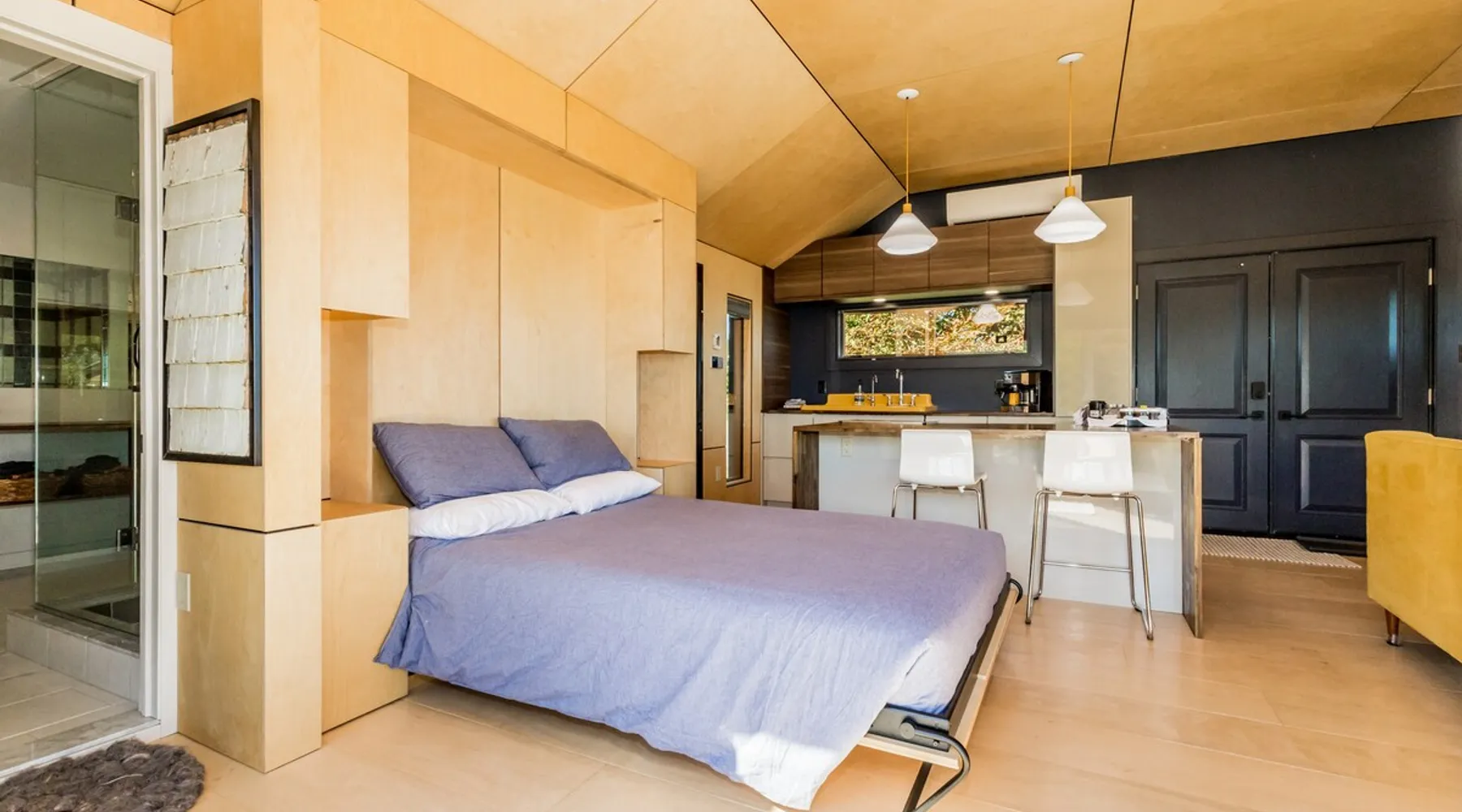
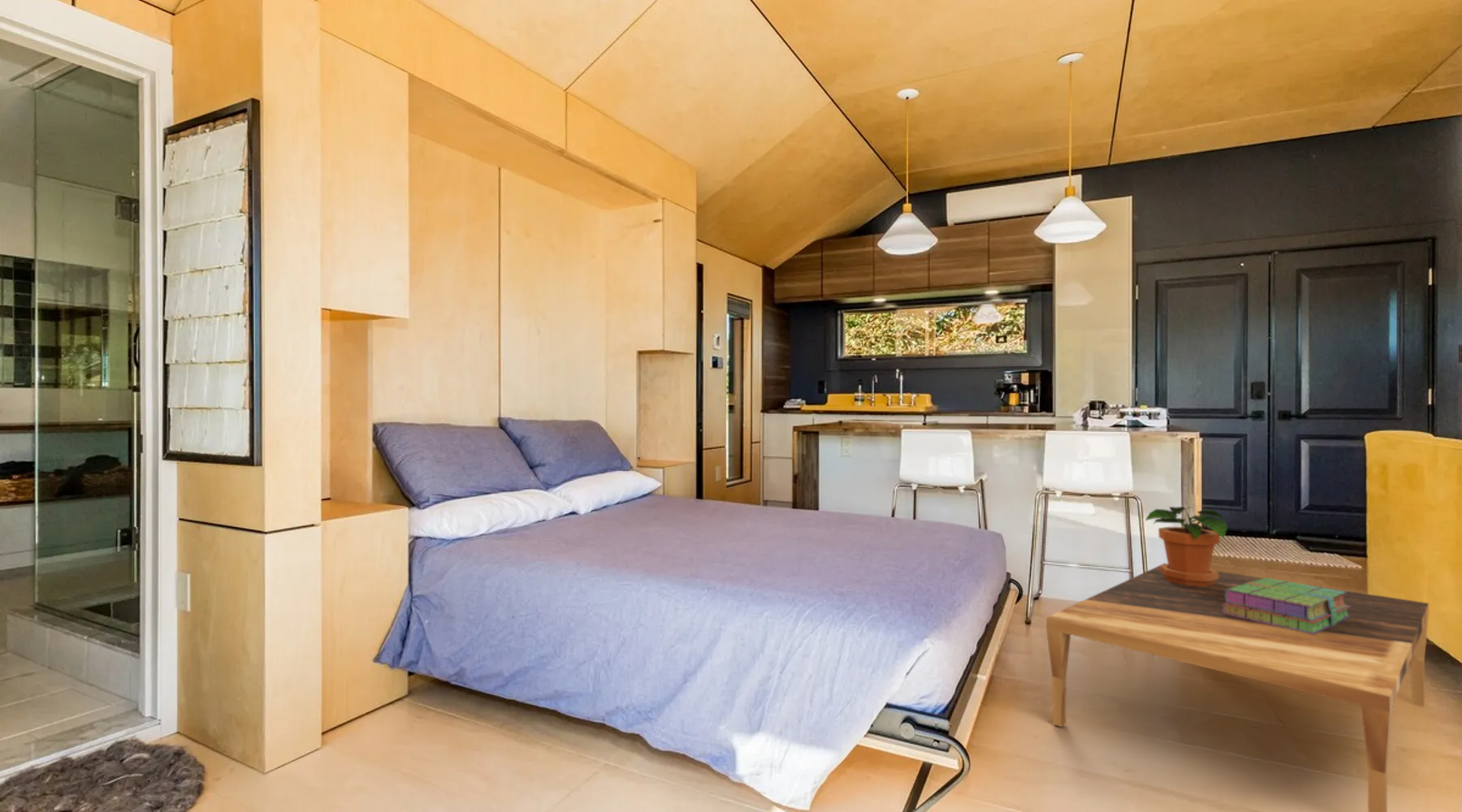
+ stack of books (1285, 602)
+ potted plant (1189, 545)
+ coffee table (1244, 662)
